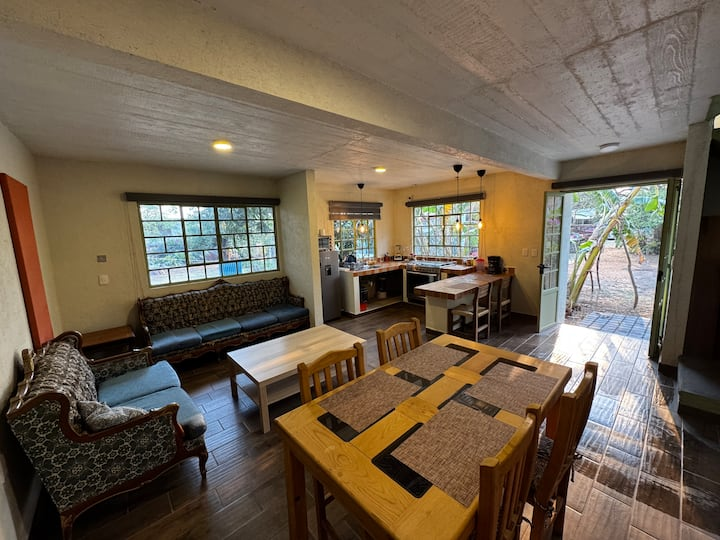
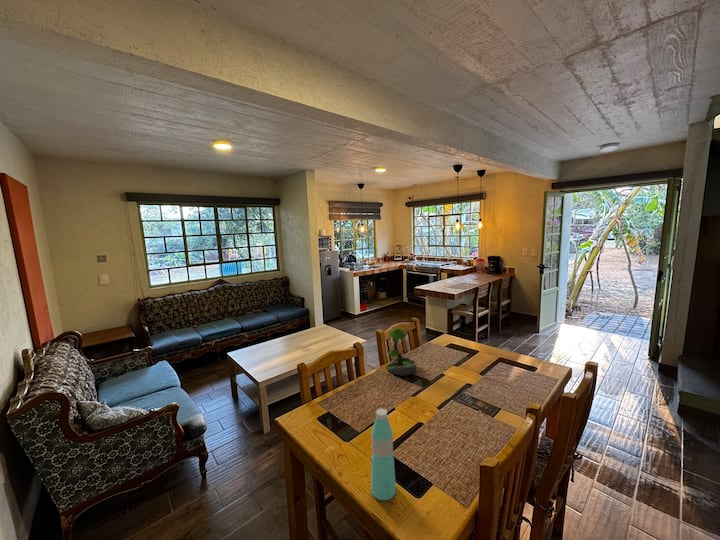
+ water bottle (382, 451)
+ plant (397, 349)
